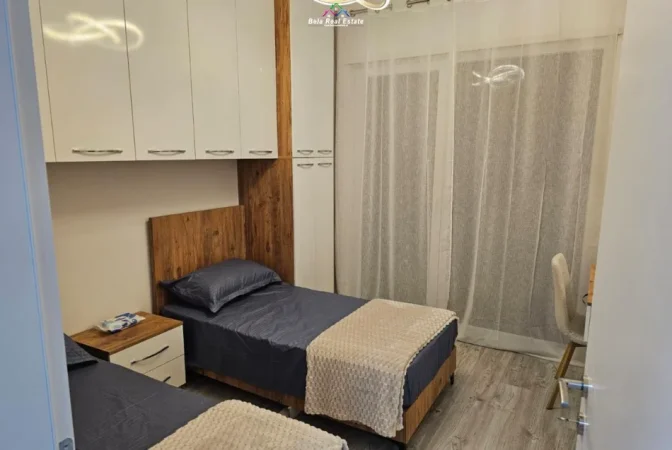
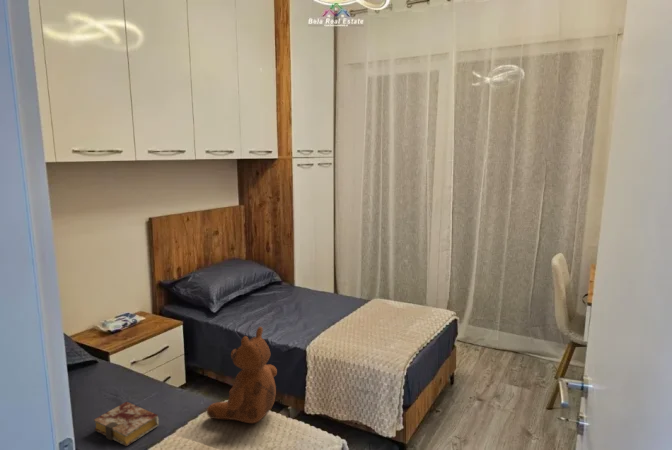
+ teddy bear (242, 372)
+ book (126, 422)
